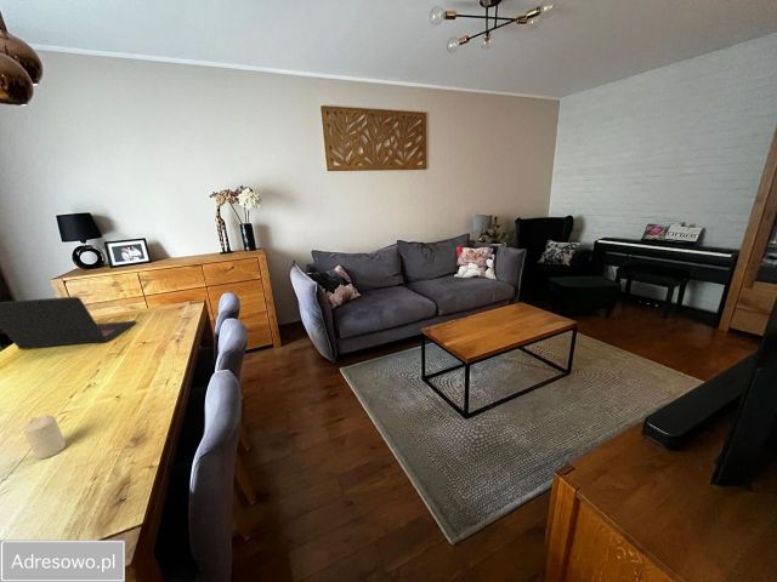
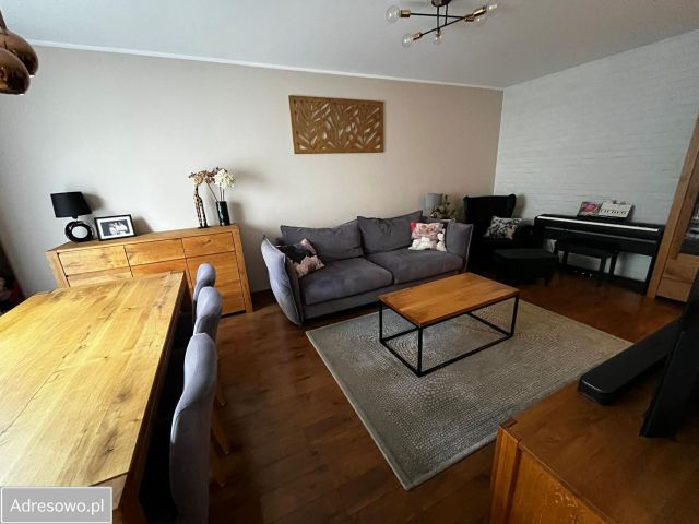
- candle (44, 434)
- laptop (69, 314)
